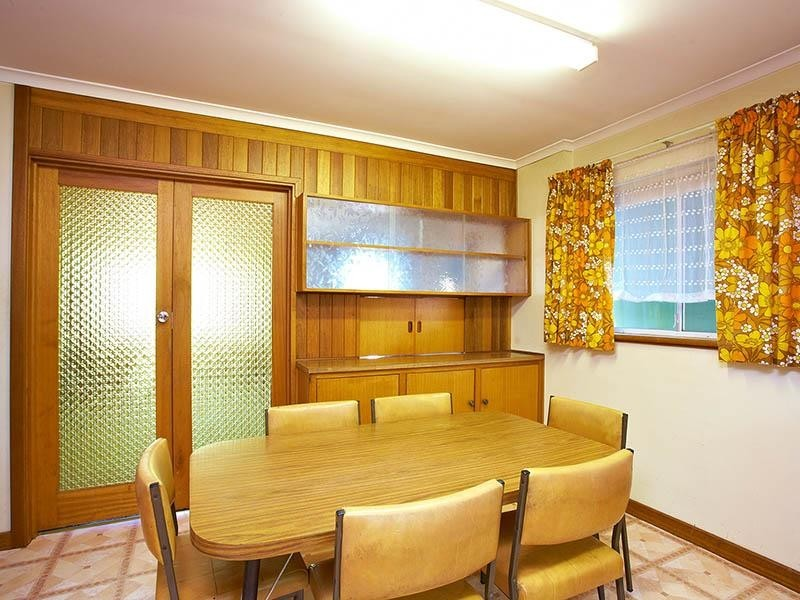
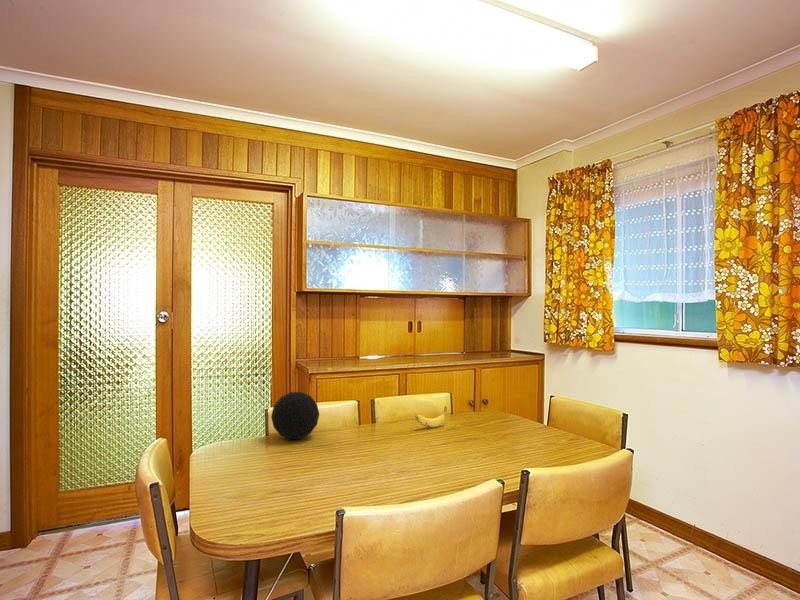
+ decorative orb (295, 415)
+ banana (431, 419)
